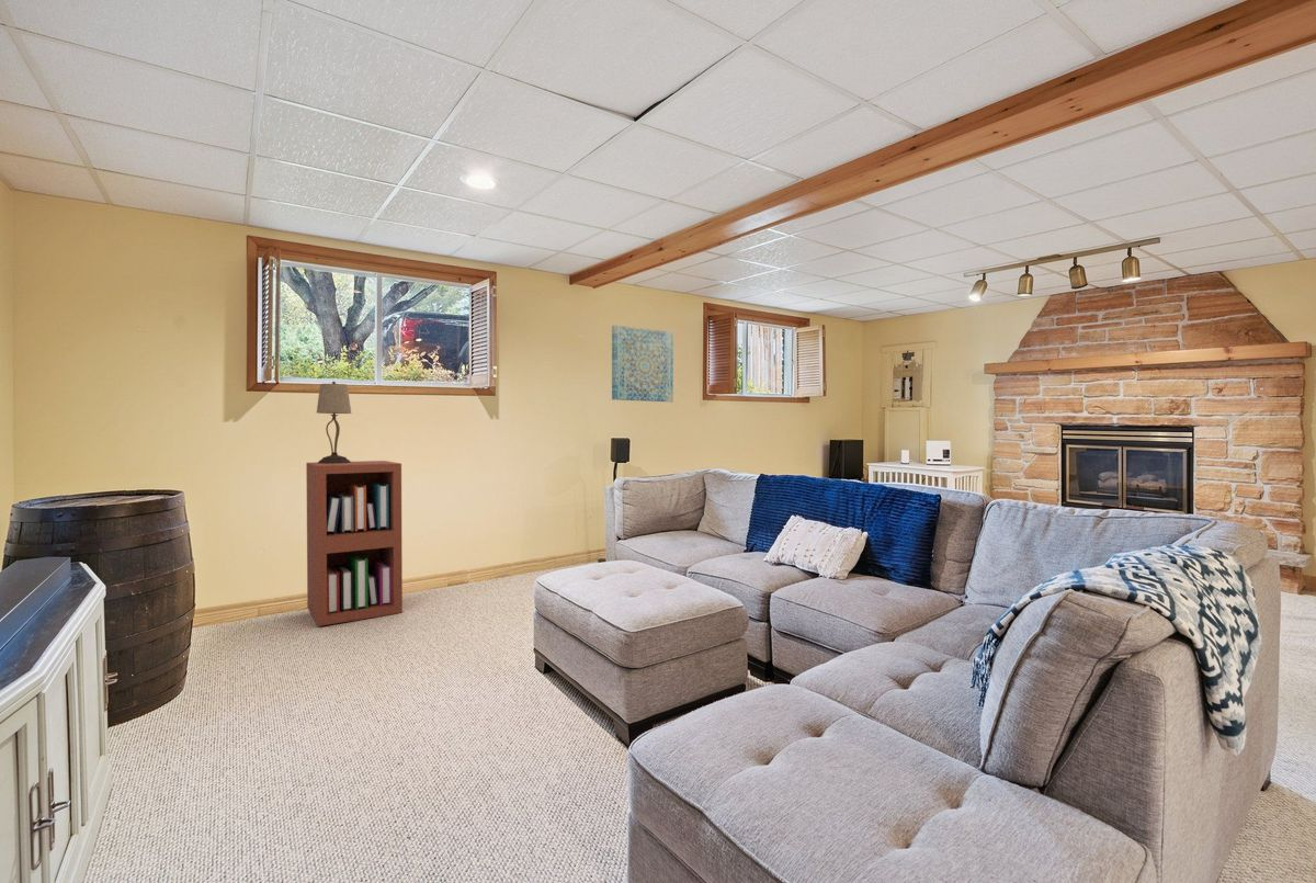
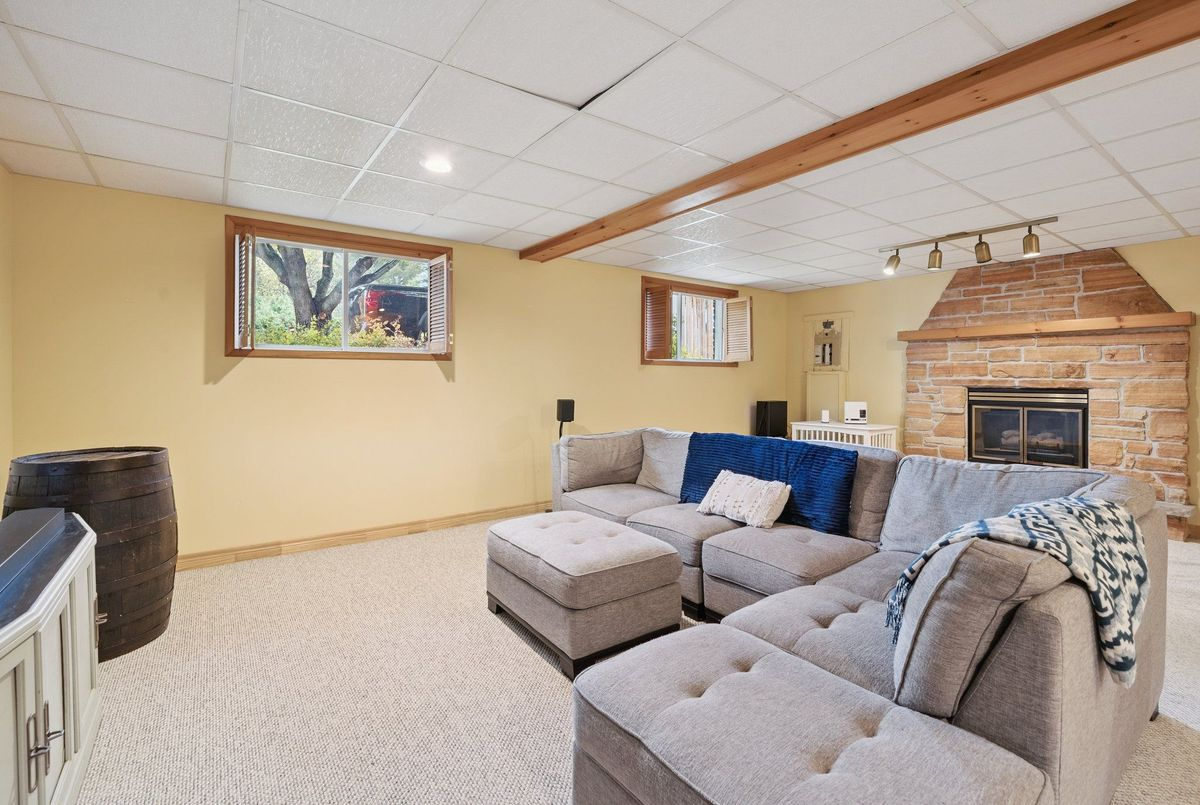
- table lamp (334, 421)
- wall art (643, 364)
- bookshelf (353, 536)
